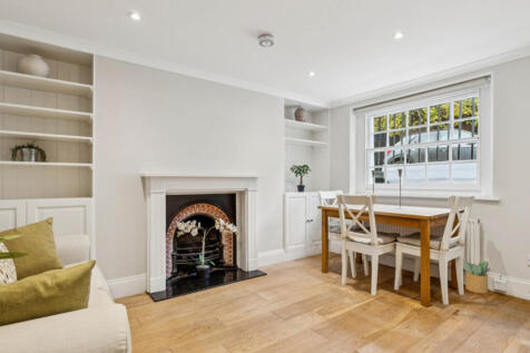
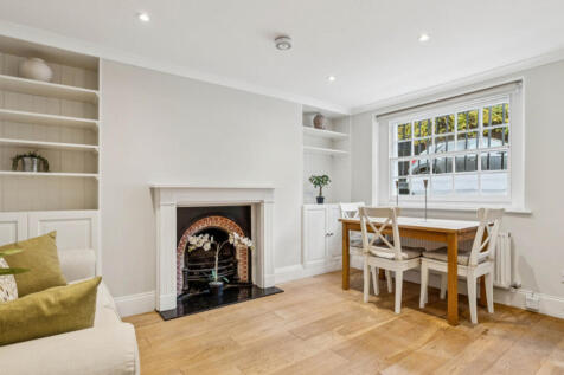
- potted plant (474, 274)
